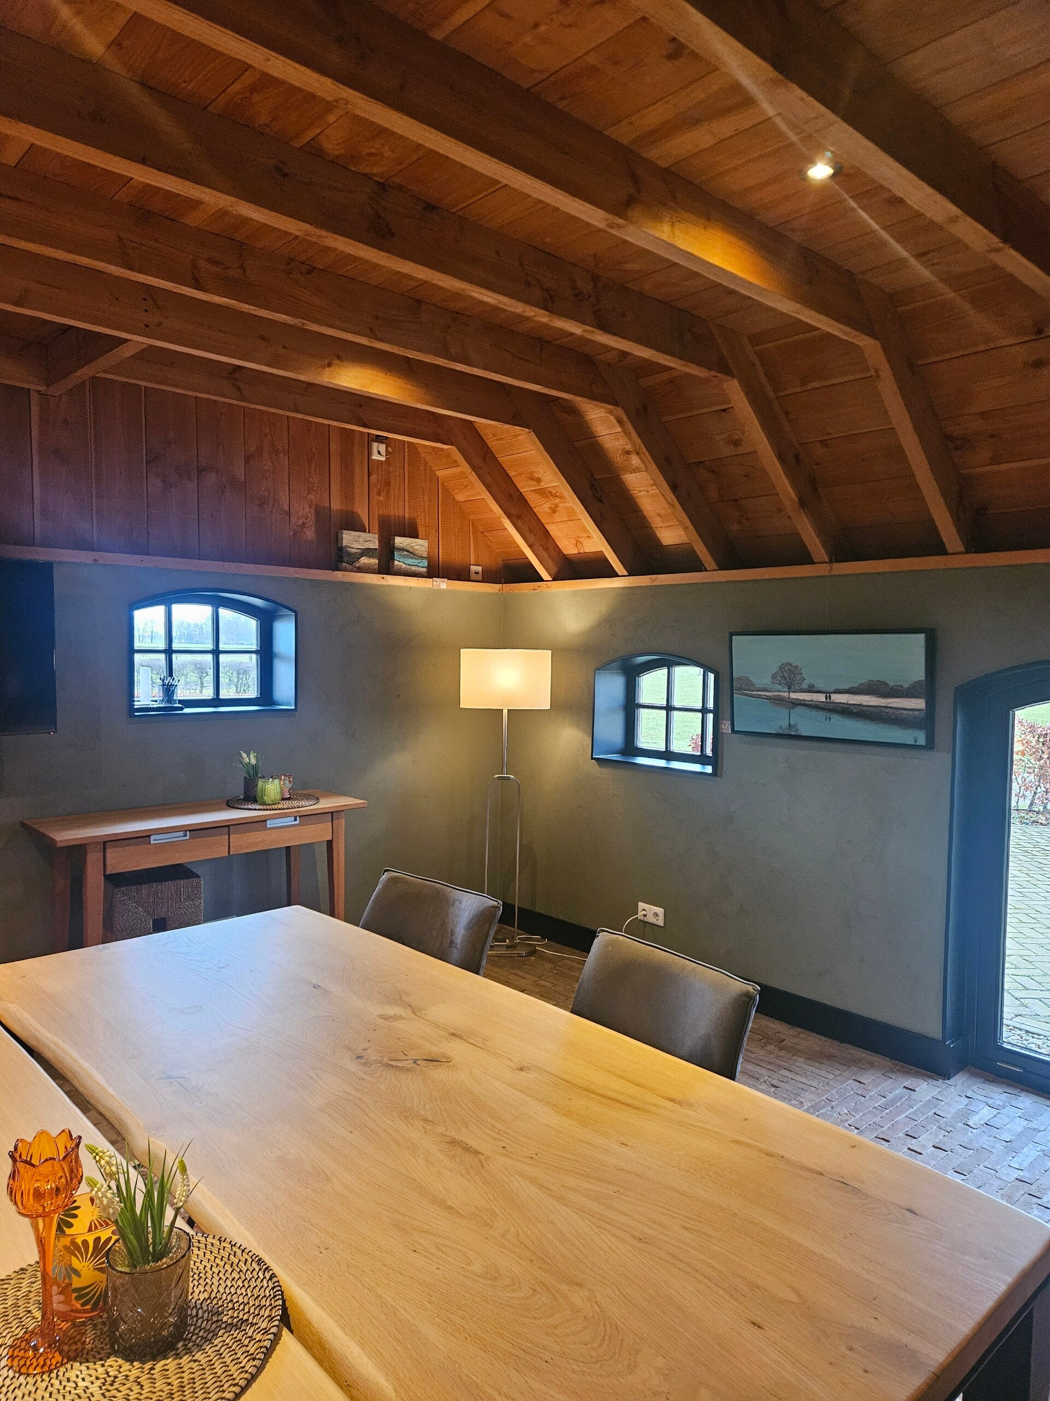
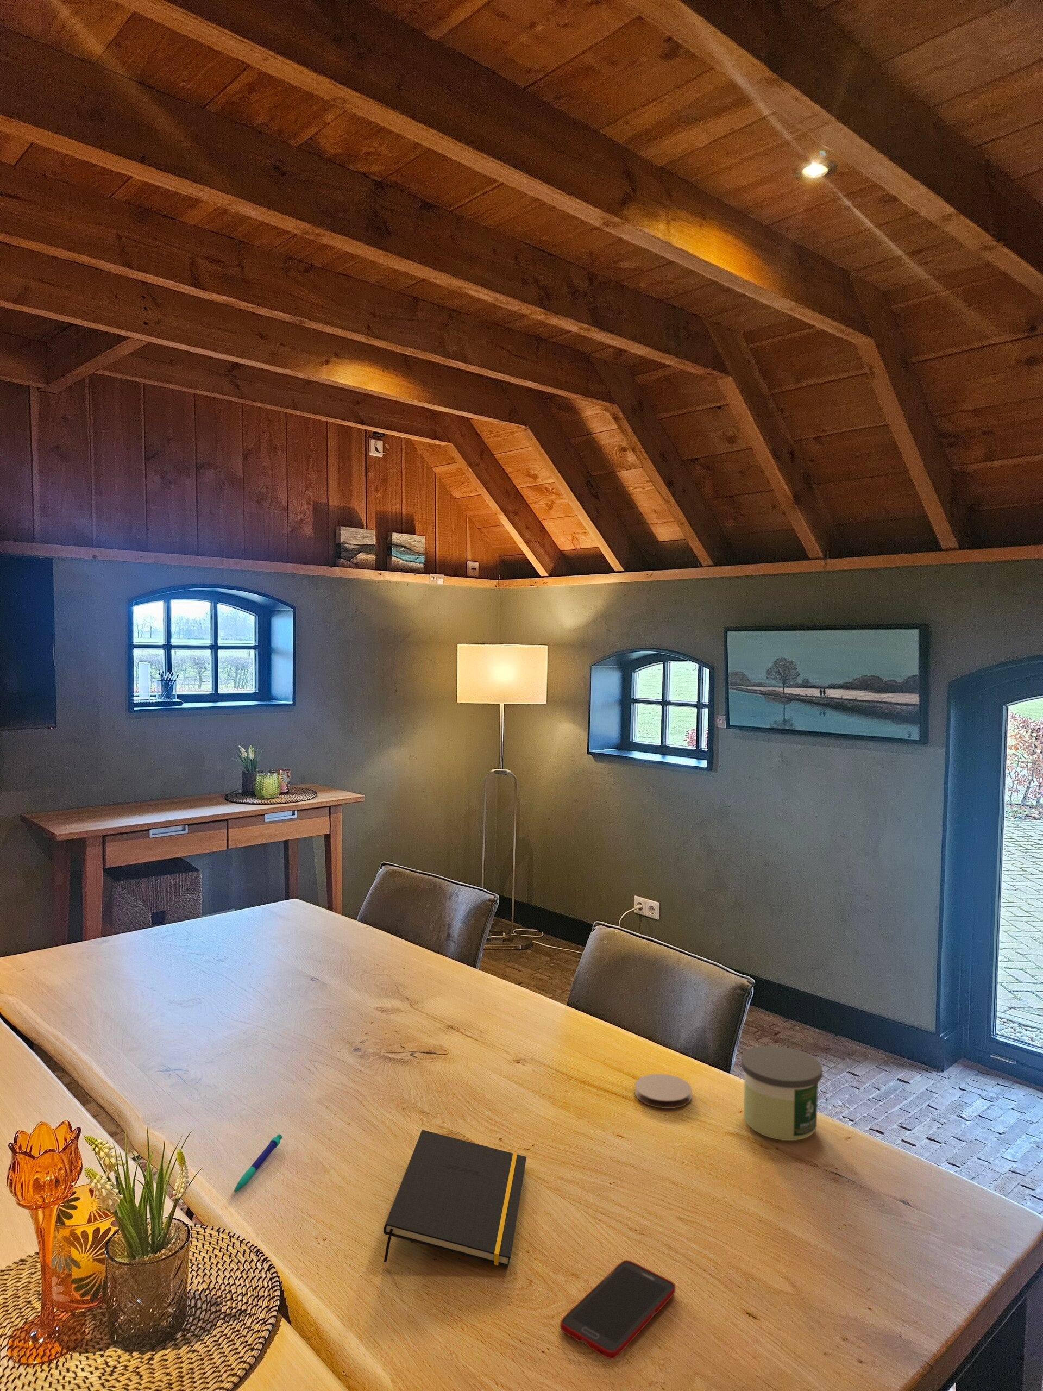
+ pen (257, 1162)
+ coaster (663, 1091)
+ cell phone (619, 1307)
+ notepad (460, 1192)
+ candle (780, 1093)
